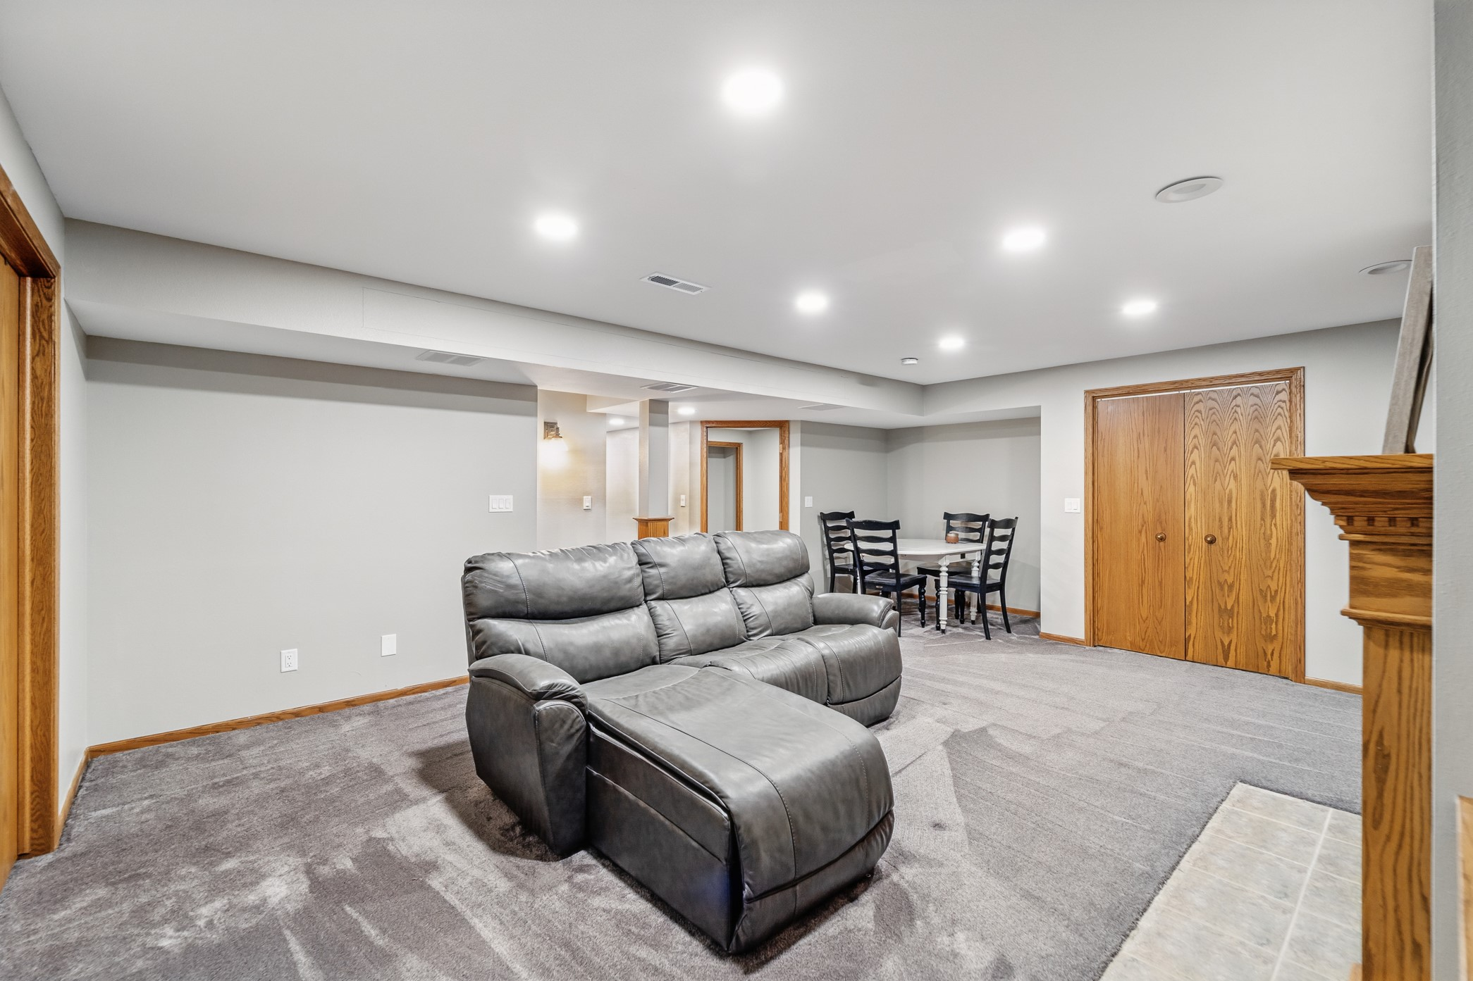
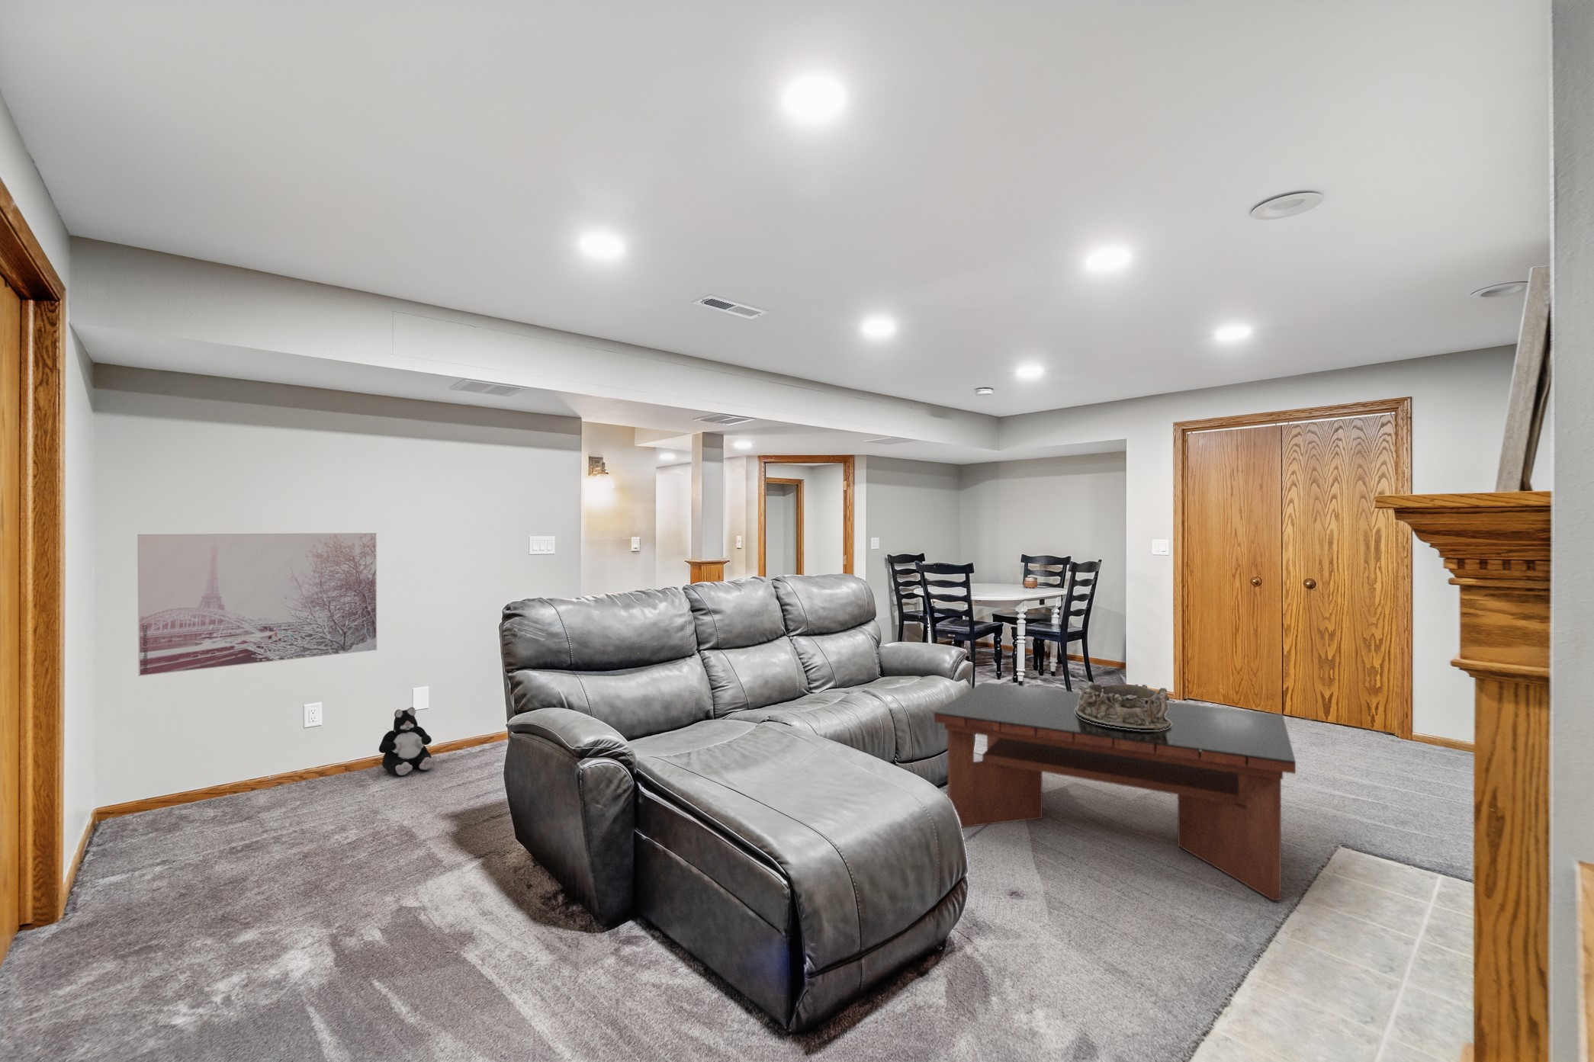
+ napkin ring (1121, 702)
+ plush toy (406, 740)
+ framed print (268, 597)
+ coffee table (1107, 773)
